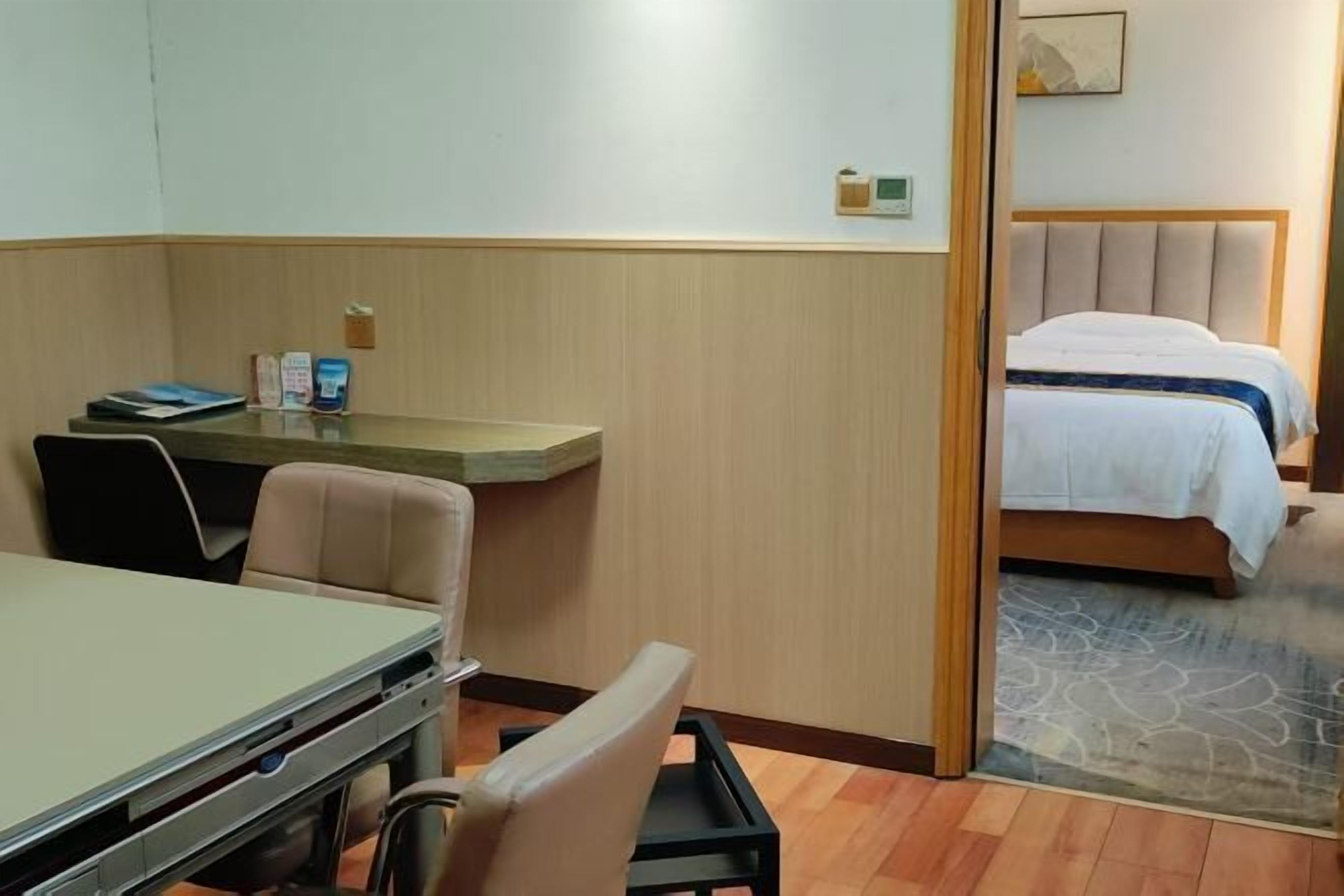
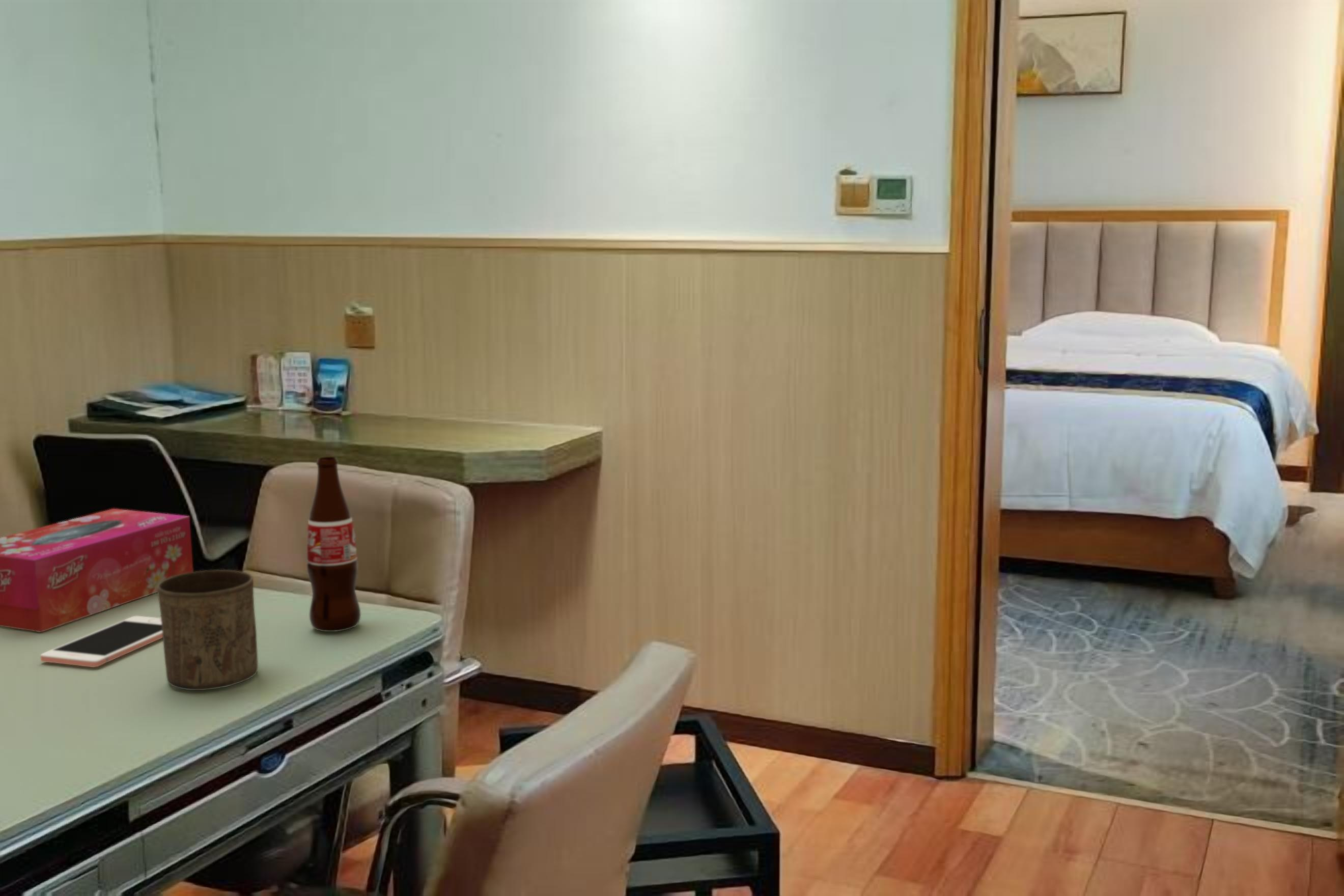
+ cell phone (117, 640)
+ cup (208, 630)
+ tissue box (80, 566)
+ bottle (331, 543)
